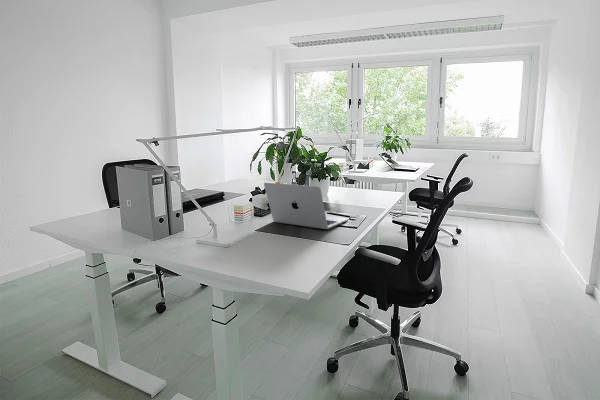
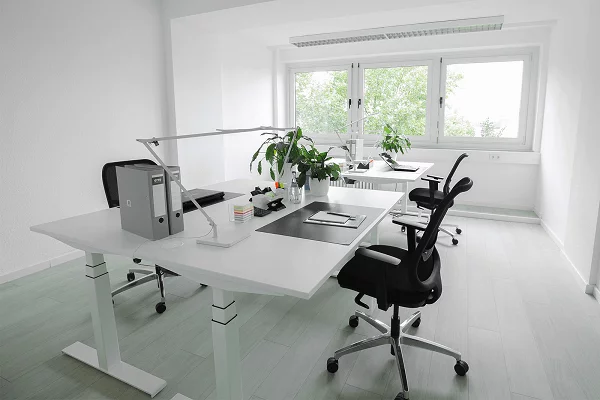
- laptop (307, 202)
